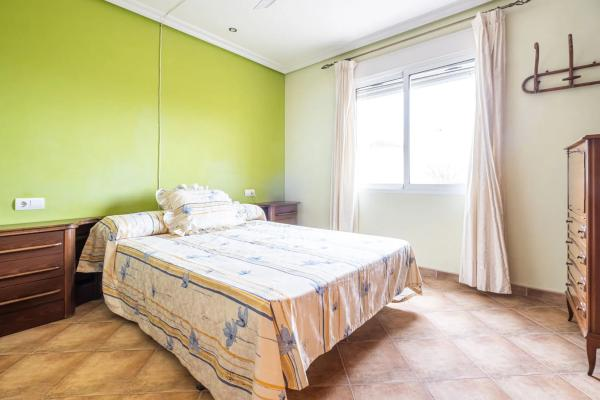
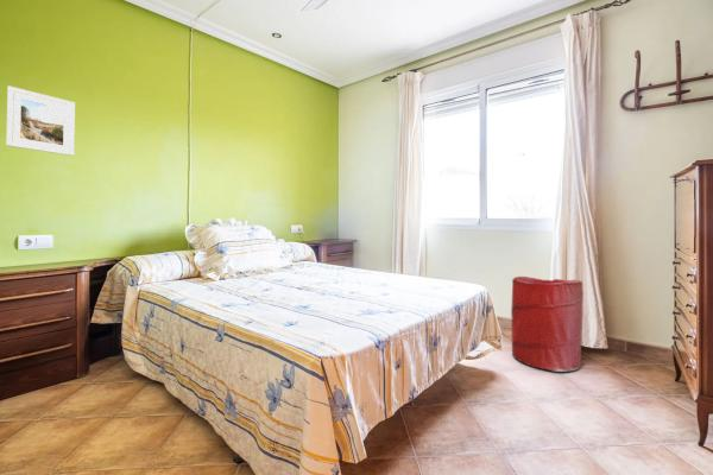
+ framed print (42, 122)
+ laundry hamper (545, 317)
